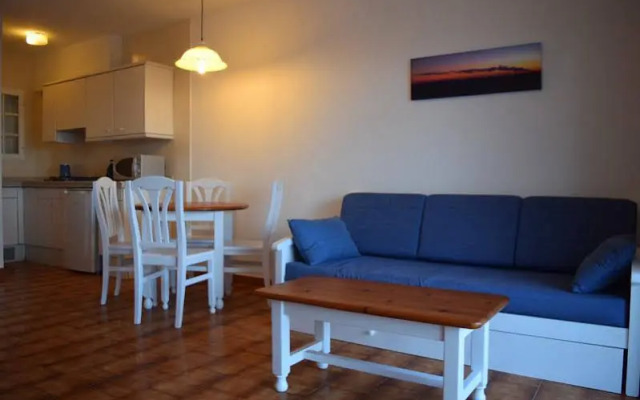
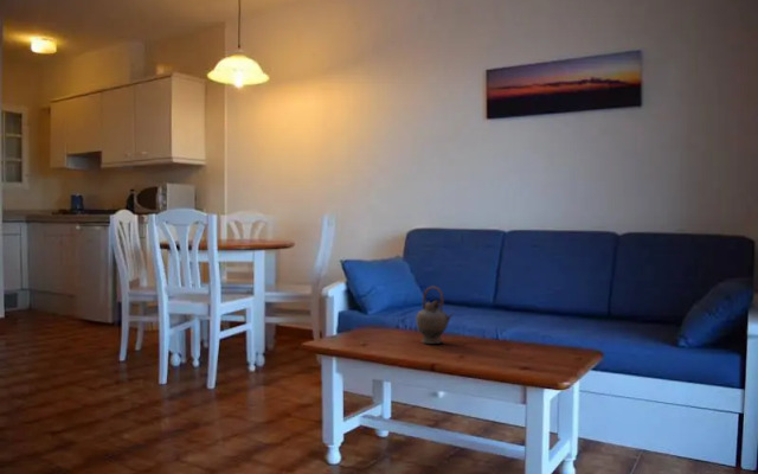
+ teapot (435, 314)
